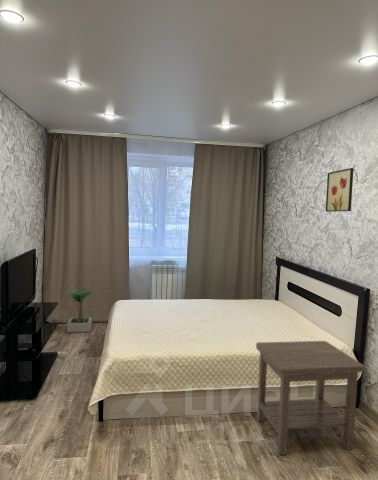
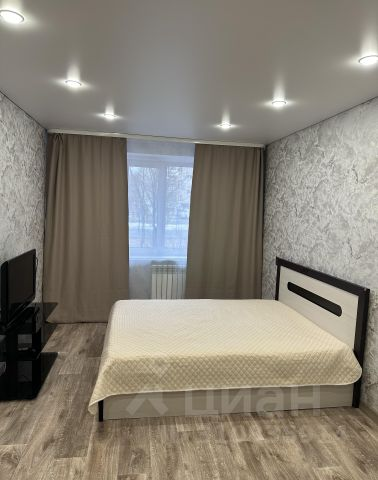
- wall art (339, 191)
- side table (304, 399)
- potted plant (81, 308)
